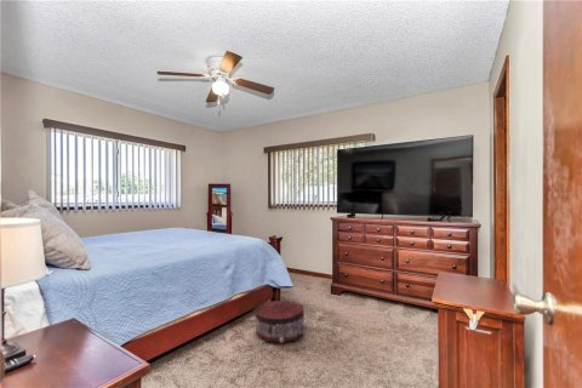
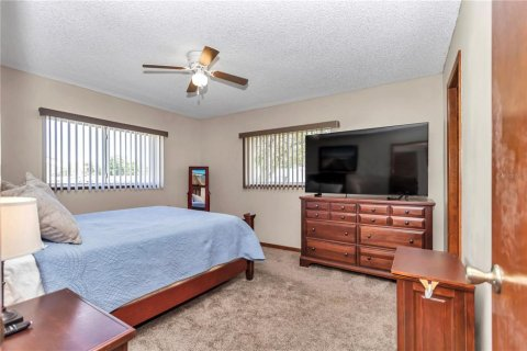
- pouf (280, 318)
